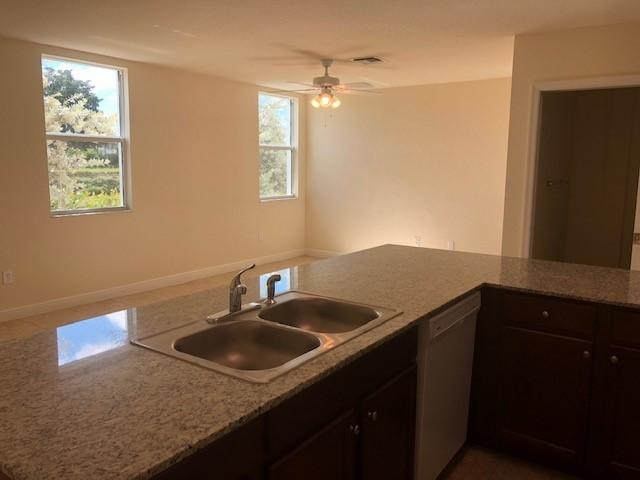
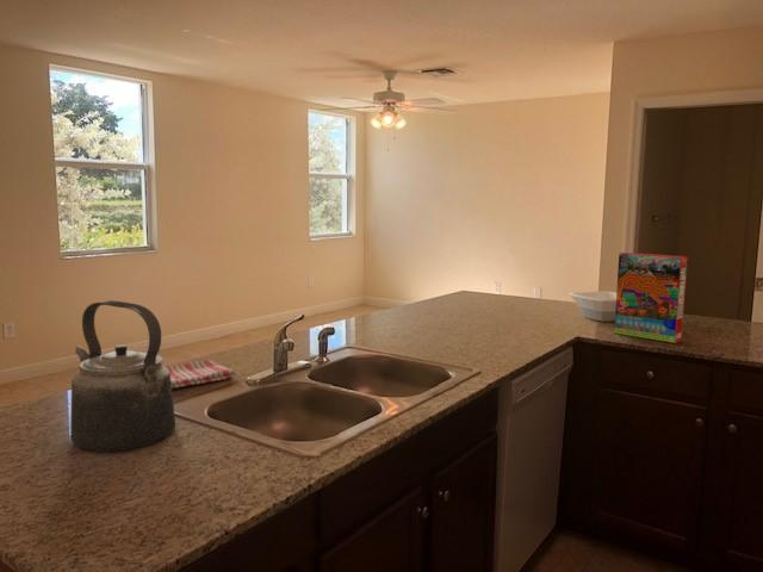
+ kettle (116, 367)
+ bowl (604, 306)
+ dish towel (188, 372)
+ cereal box (649, 296)
